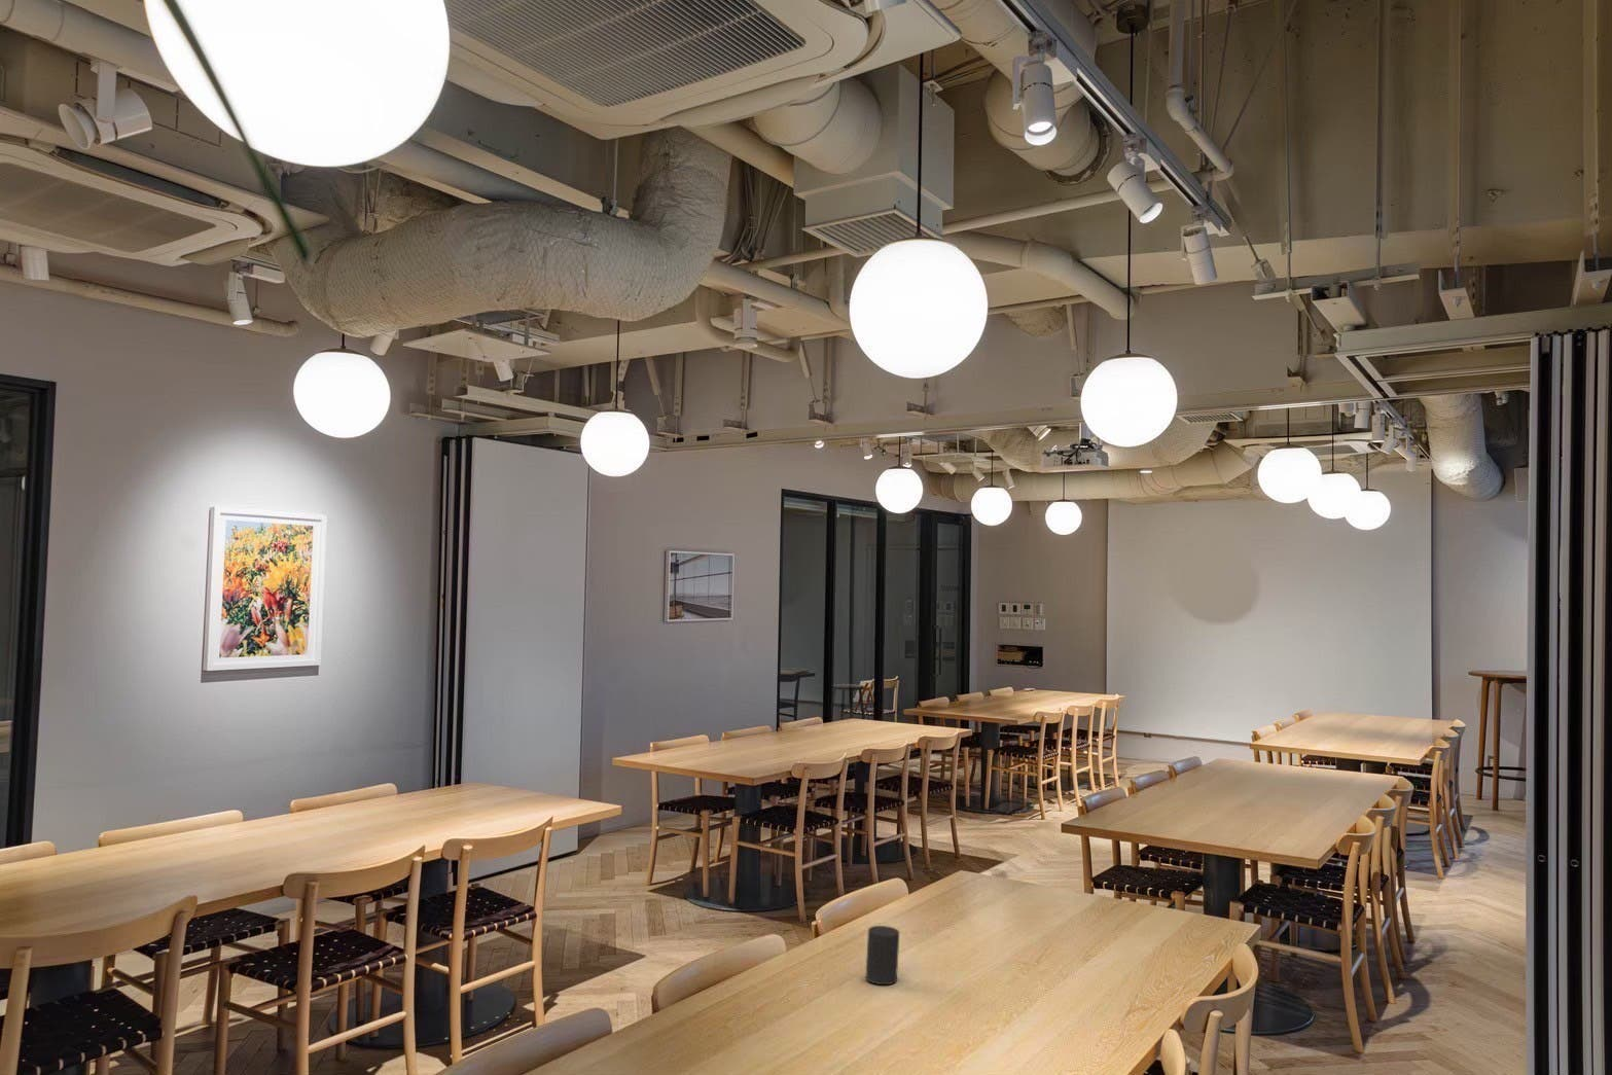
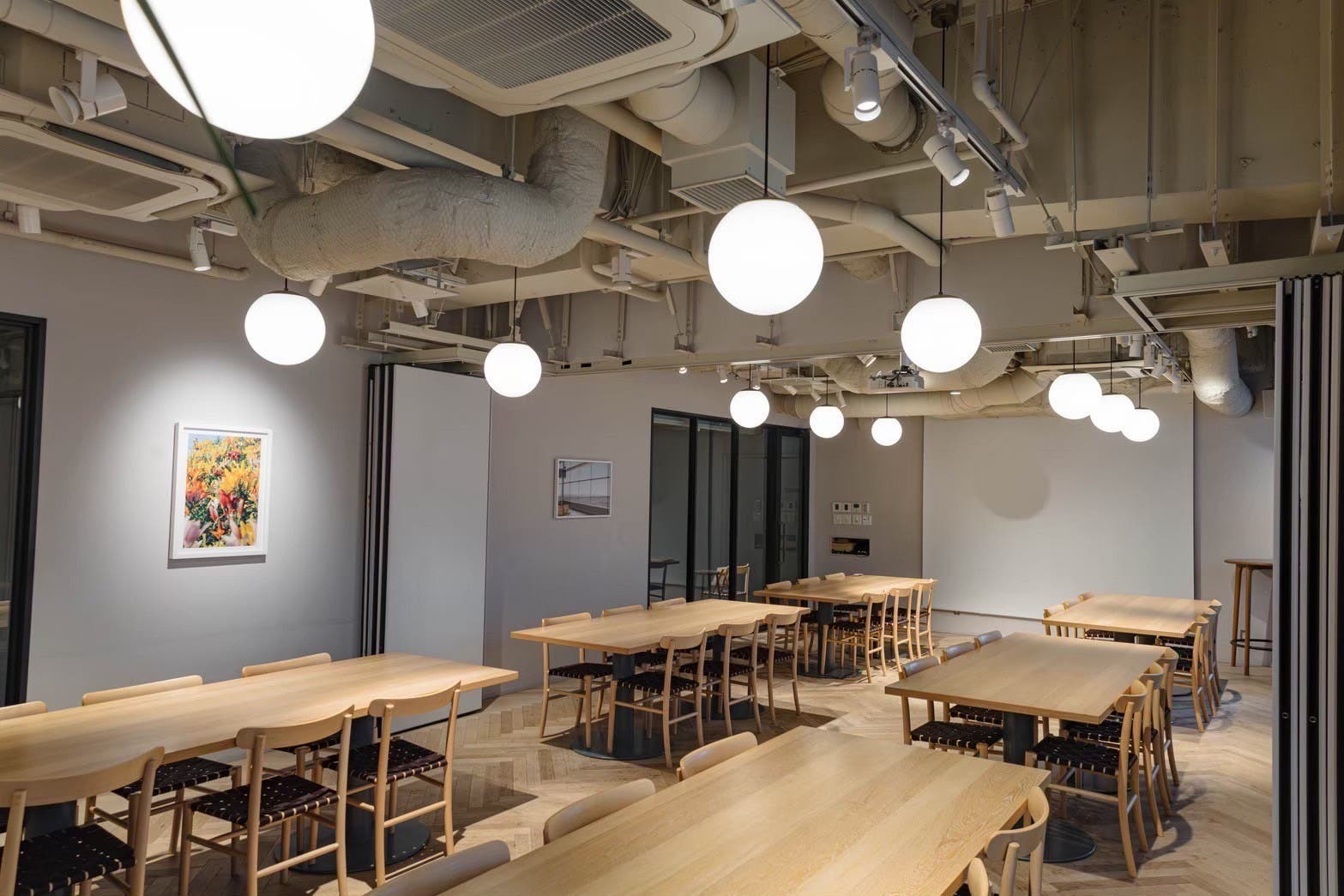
- cup (882, 955)
